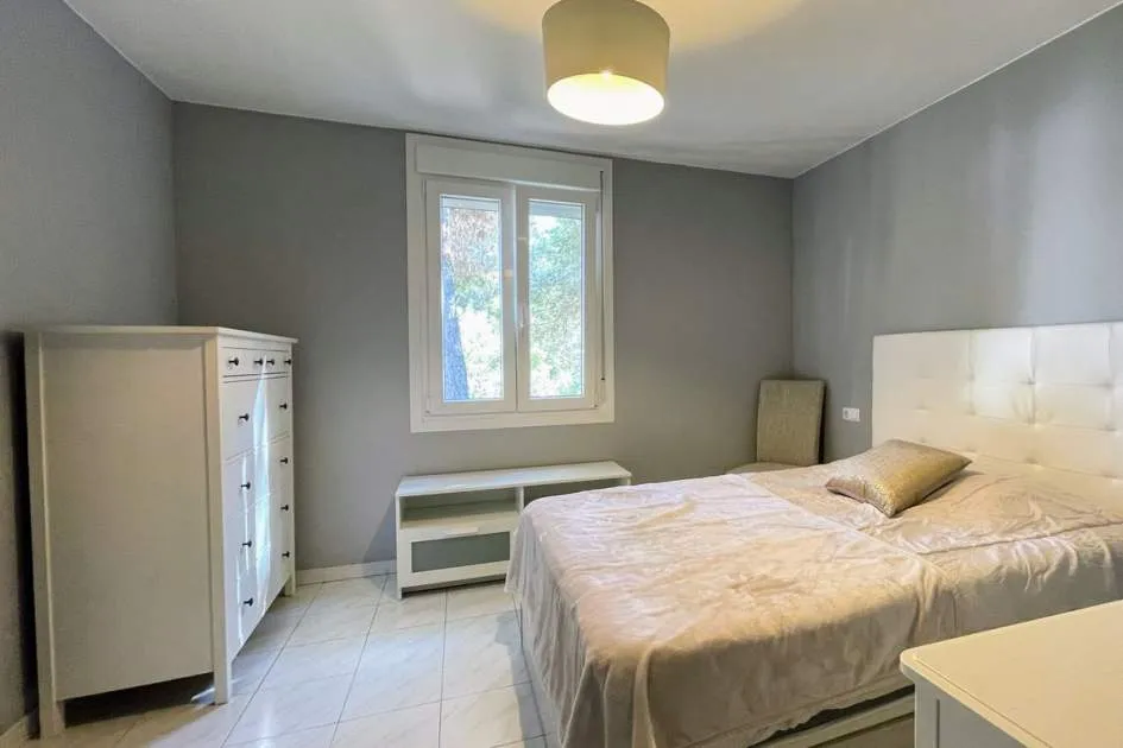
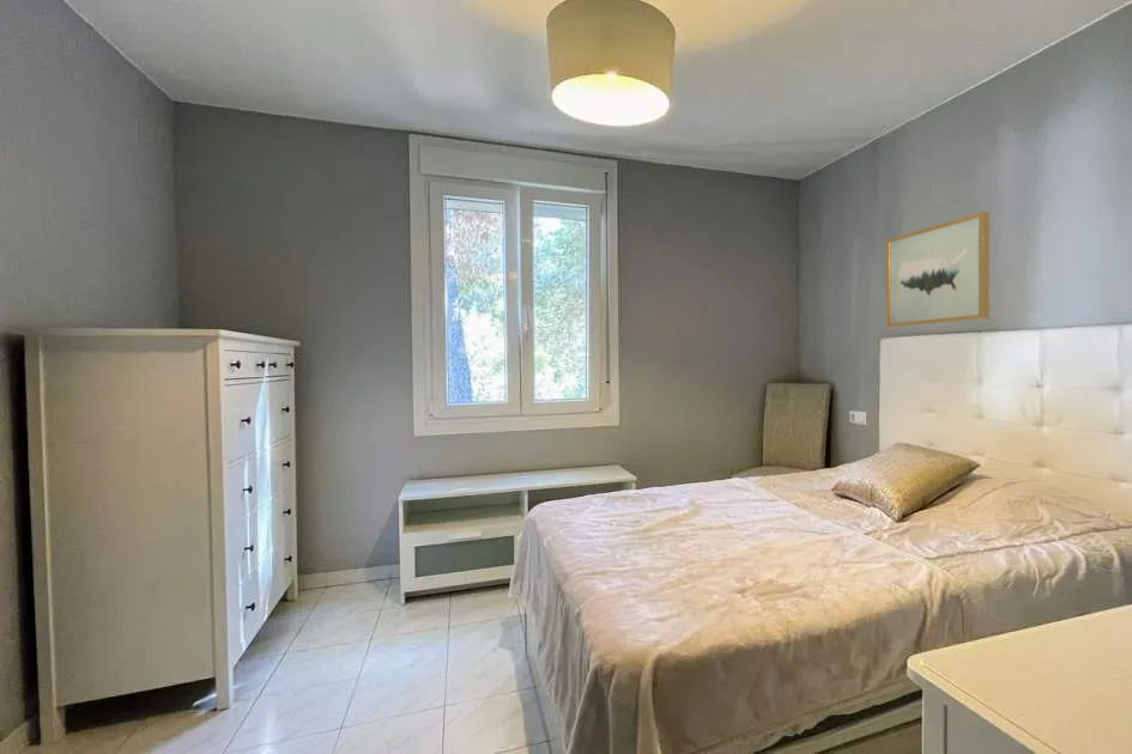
+ wall art (932, 275)
